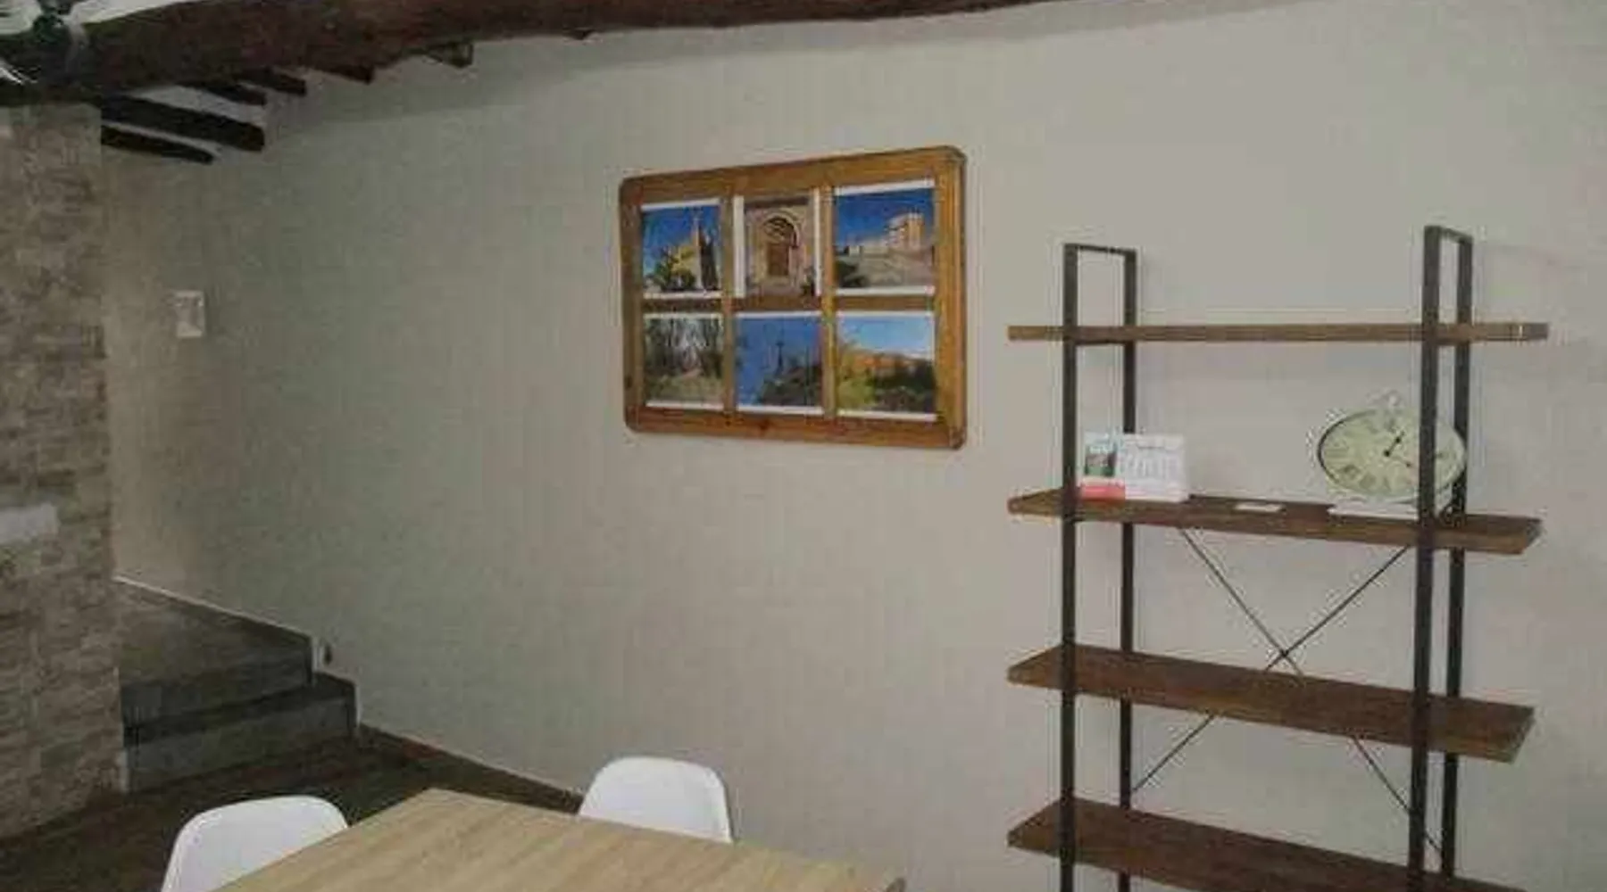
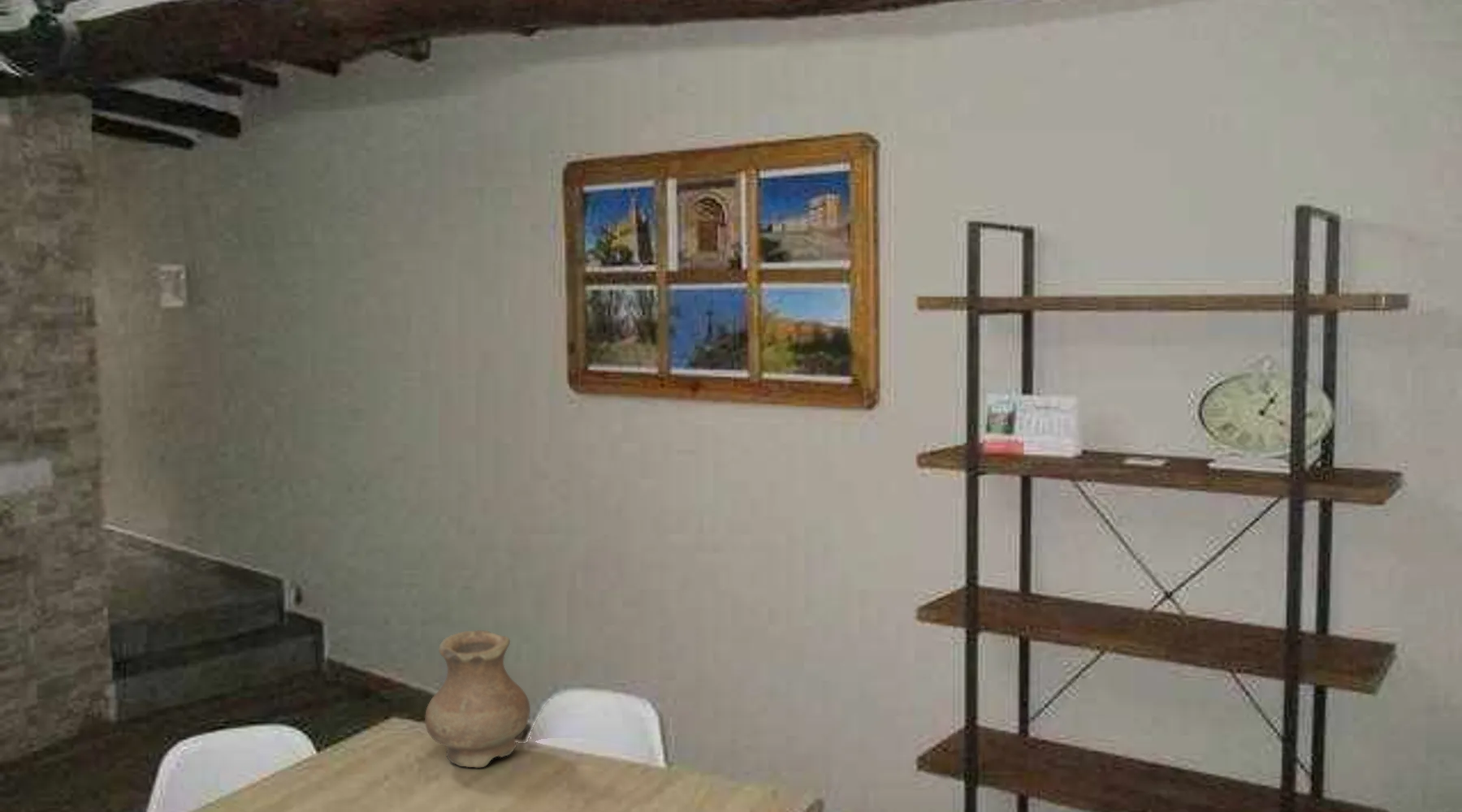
+ vase (477, 697)
